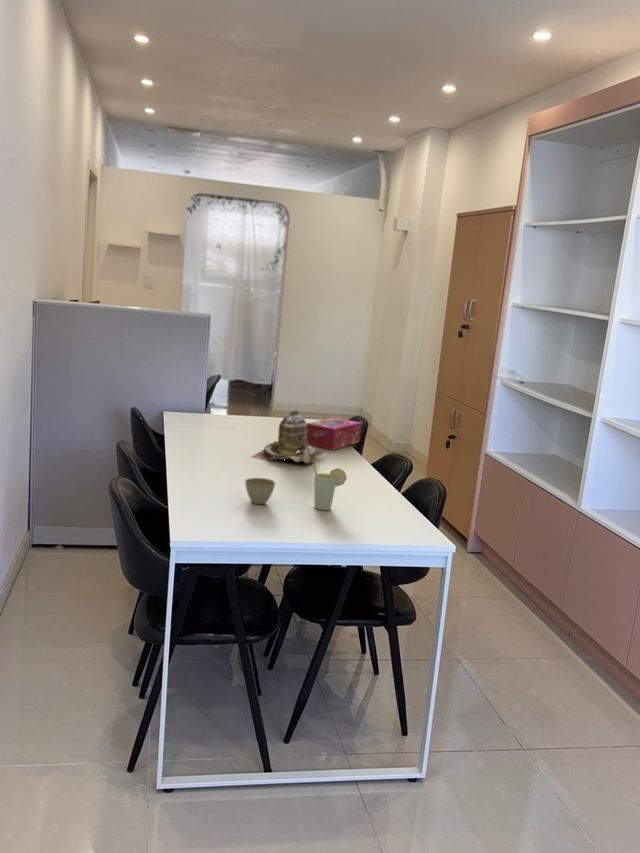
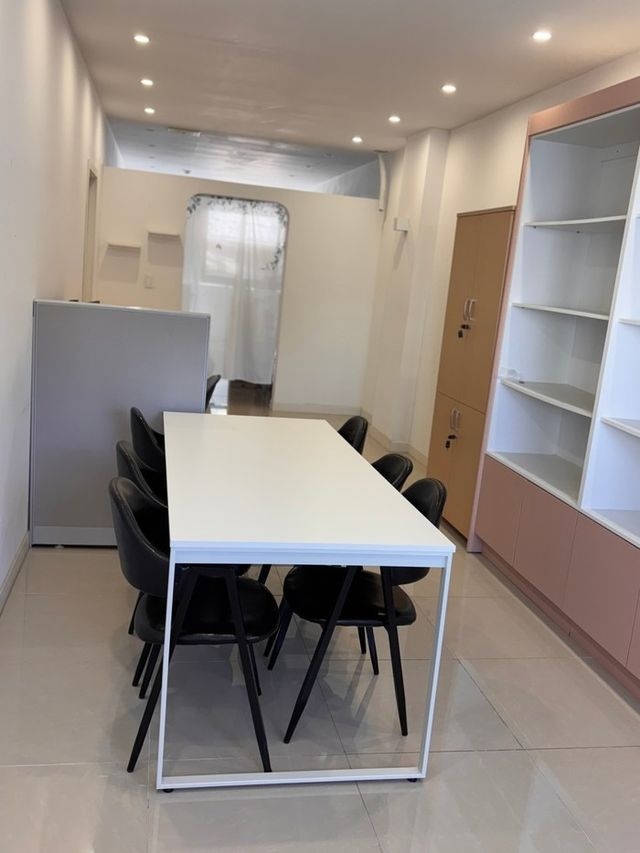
- teapot (290, 432)
- tissue box (333, 433)
- cup (327, 486)
- flower pot (259, 491)
